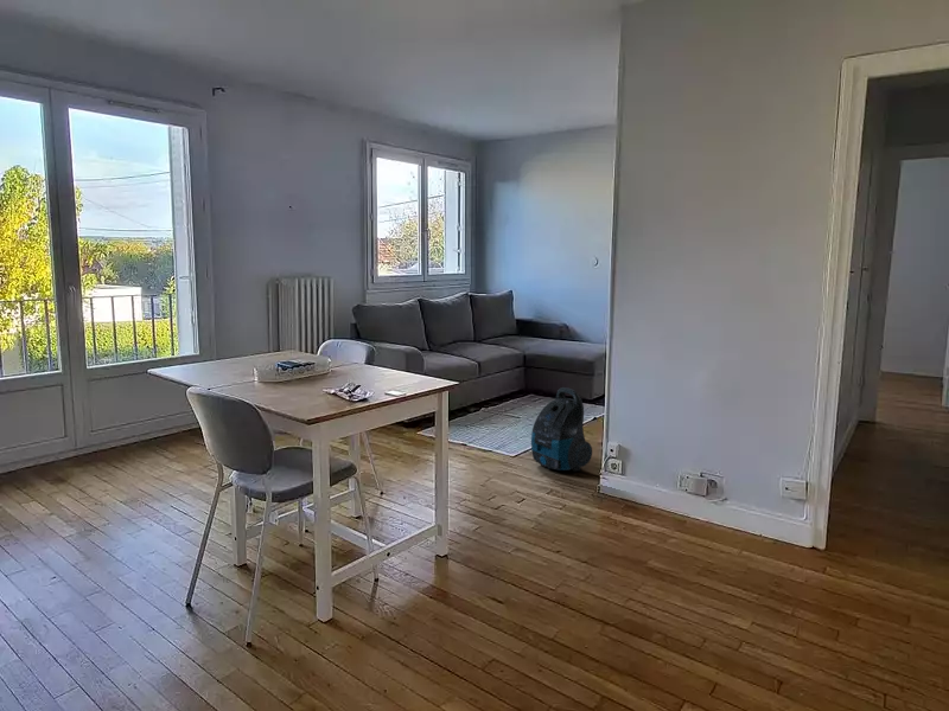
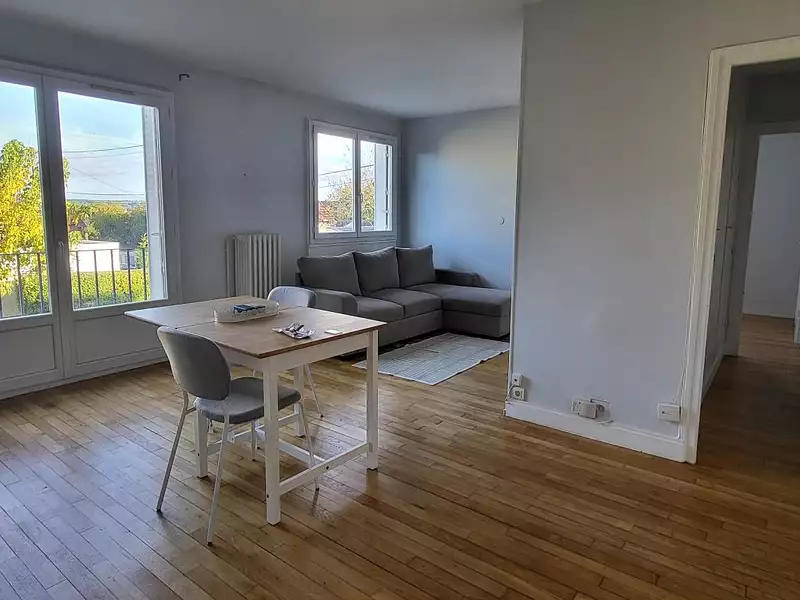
- vacuum cleaner (559, 428)
